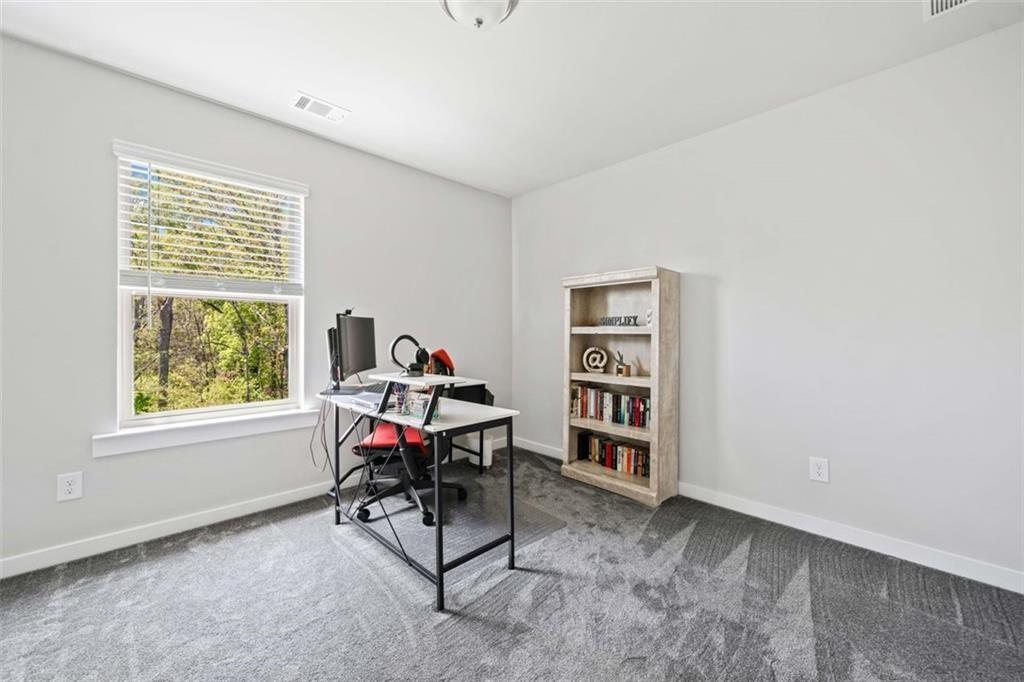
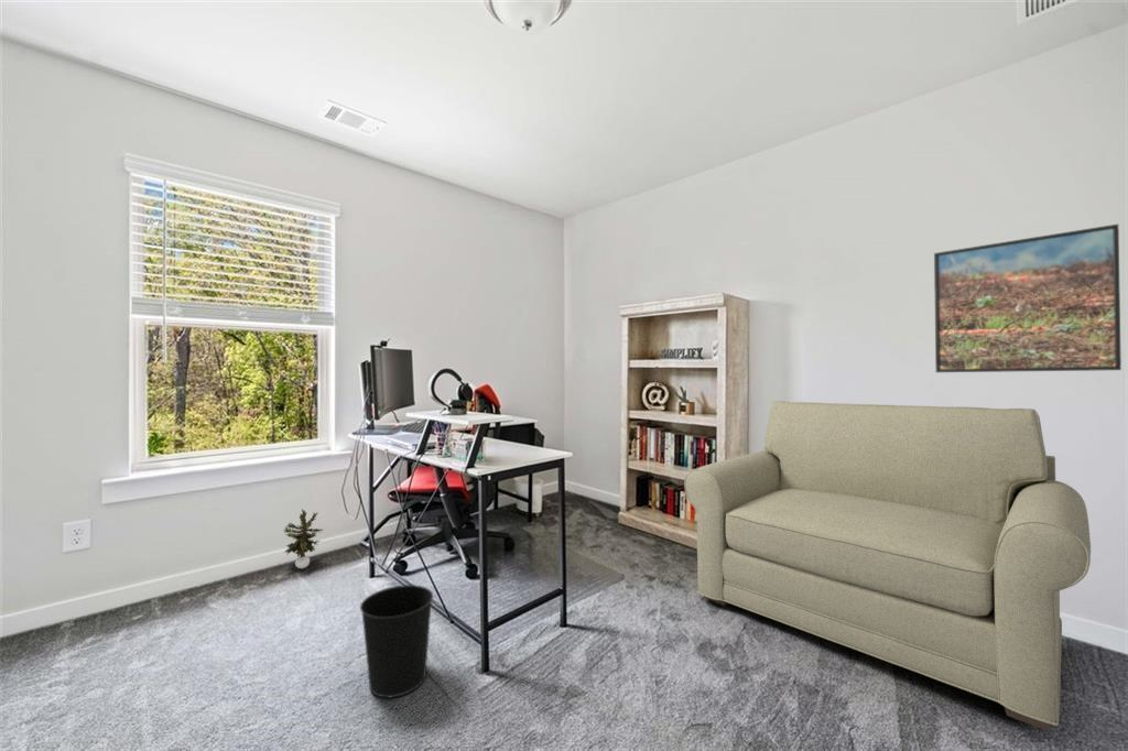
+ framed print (1018, 305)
+ sofa (865, 512)
+ potted plant (304, 538)
+ wastebasket (398, 640)
